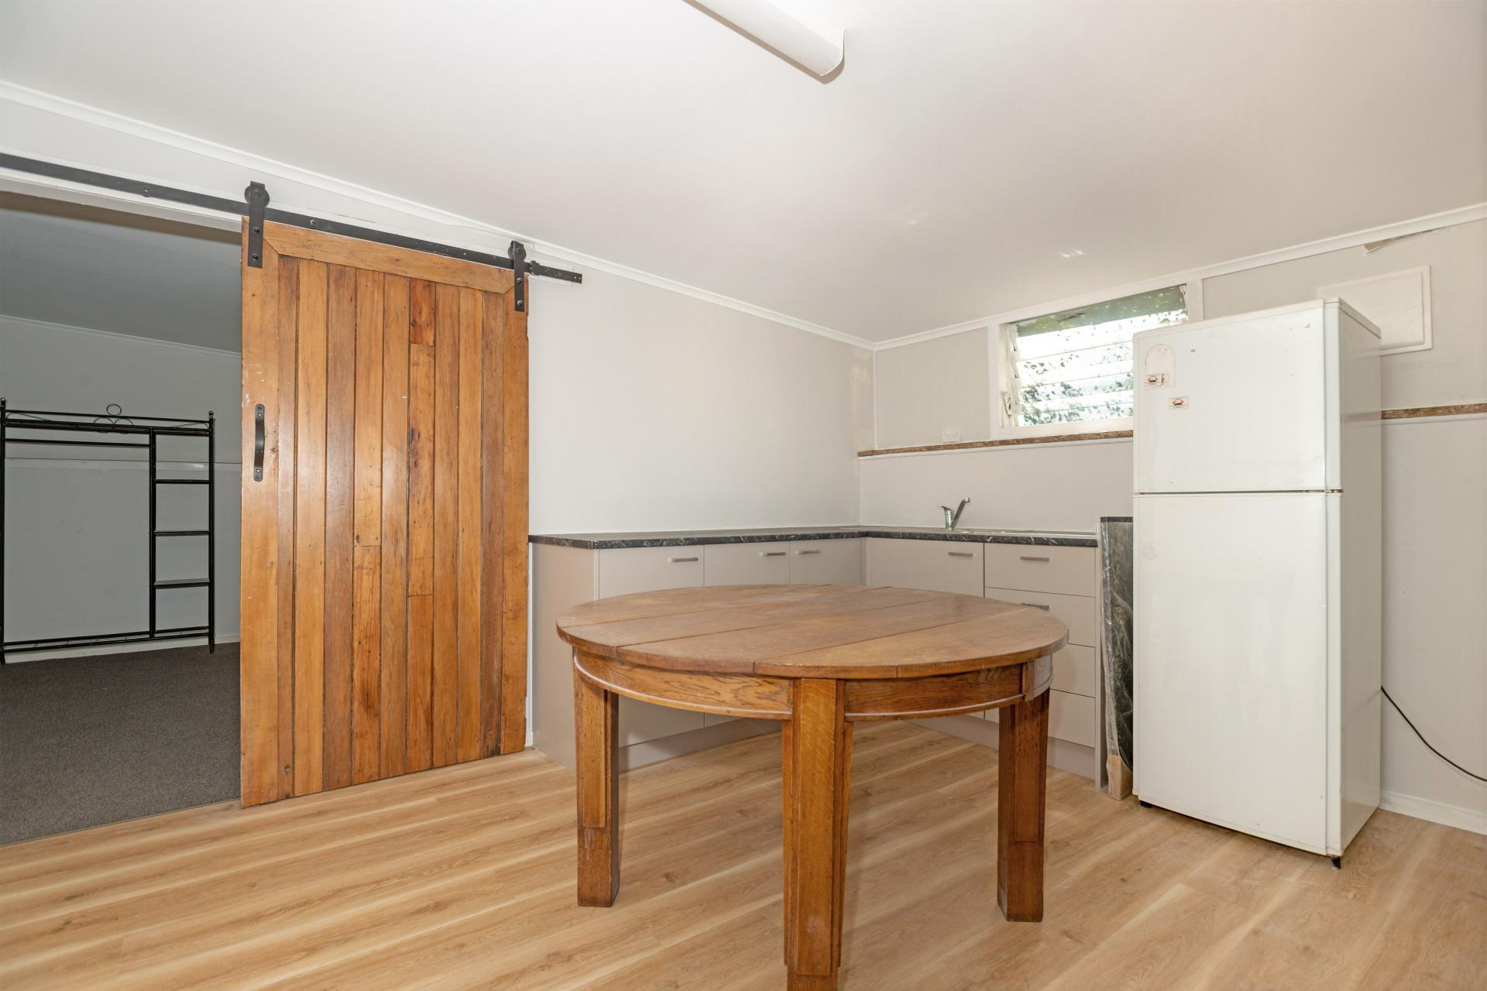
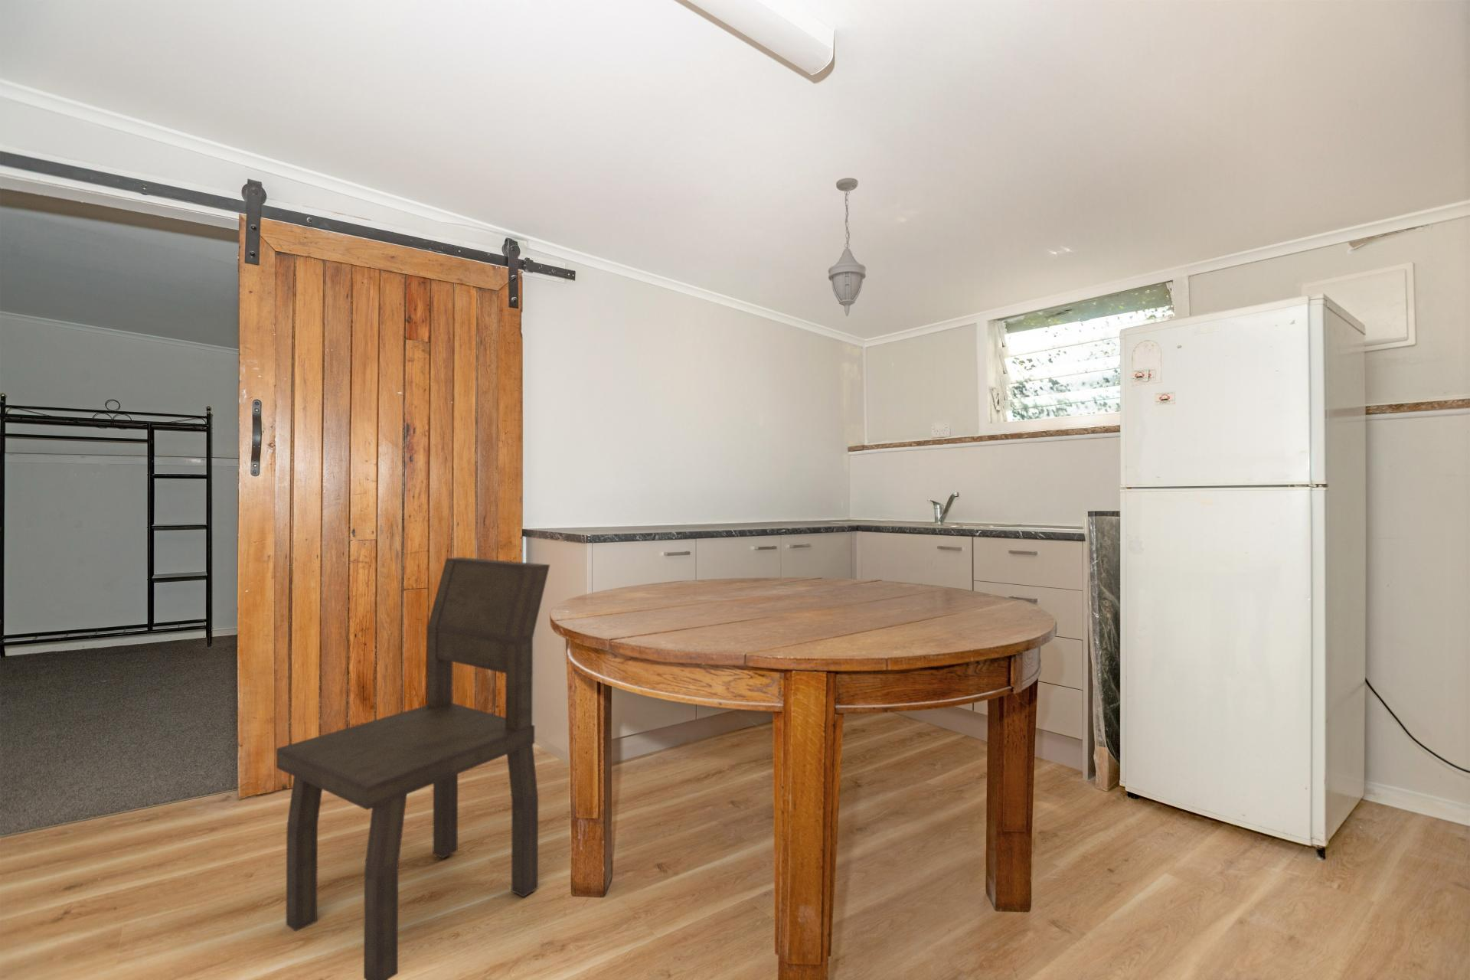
+ pendant light (847, 249)
+ dining chair (421, 736)
